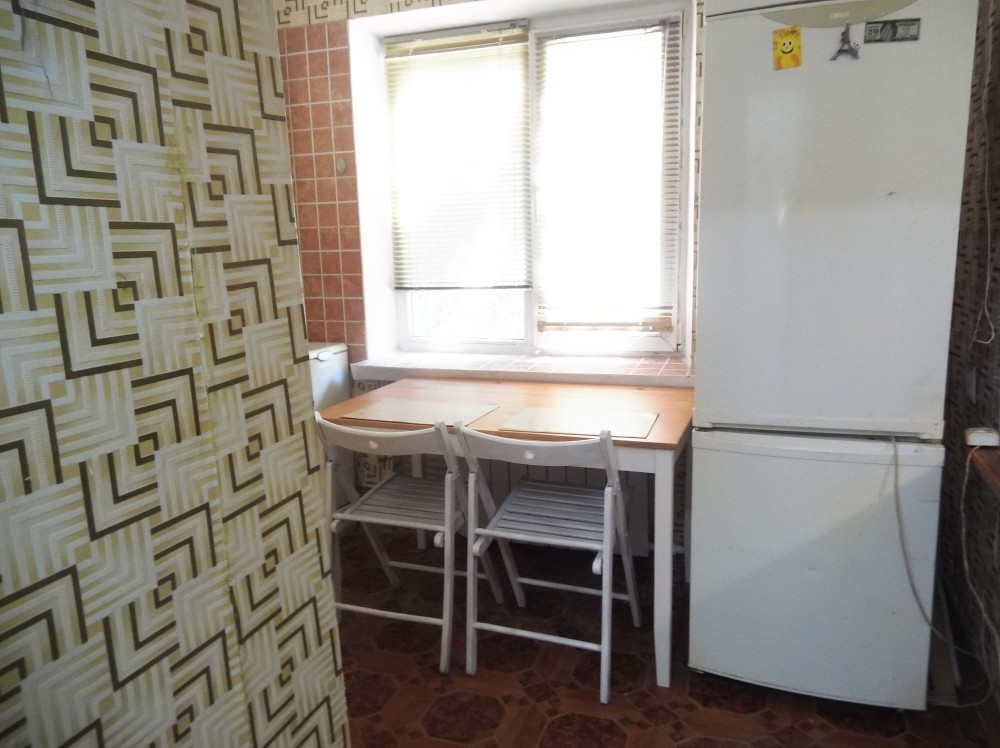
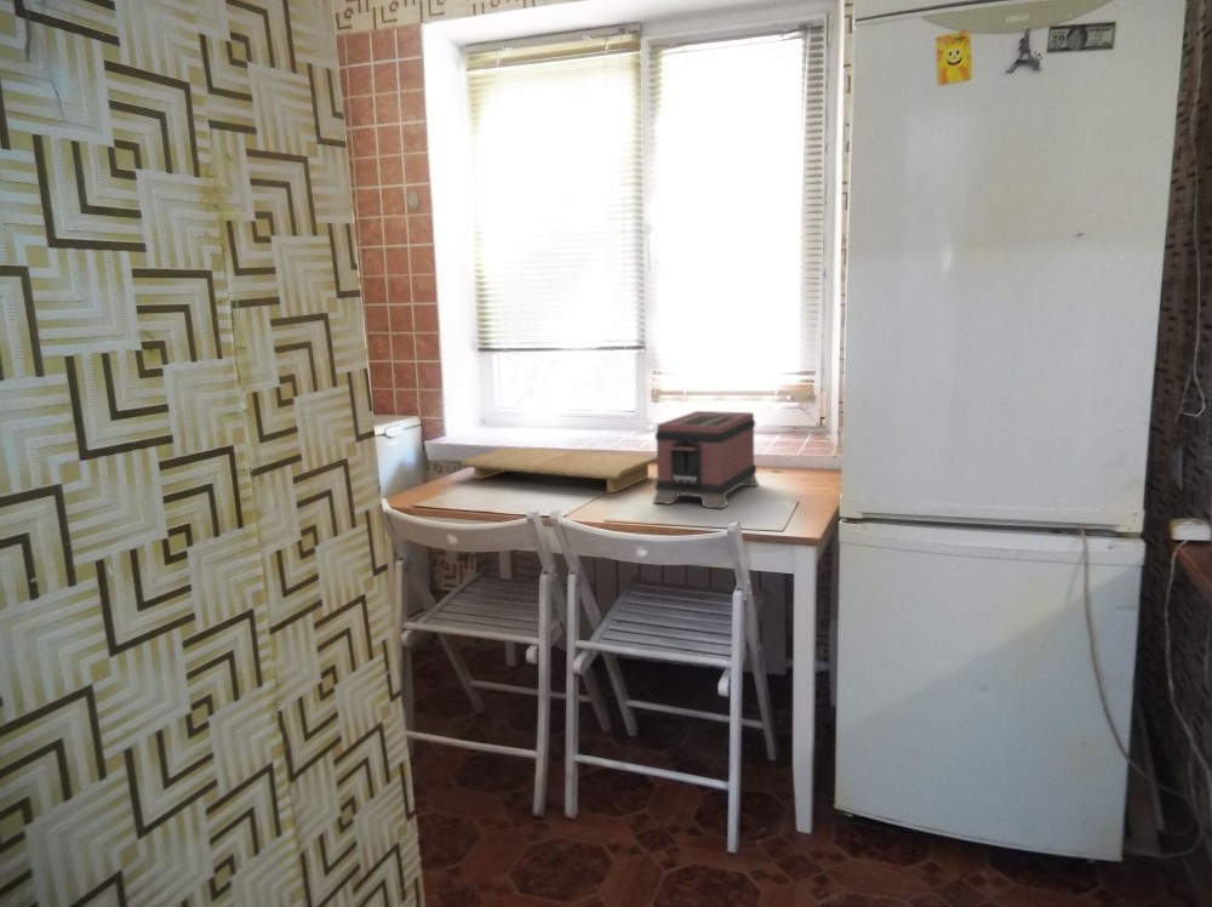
+ cutting board (560, 468)
+ toaster (705, 456)
